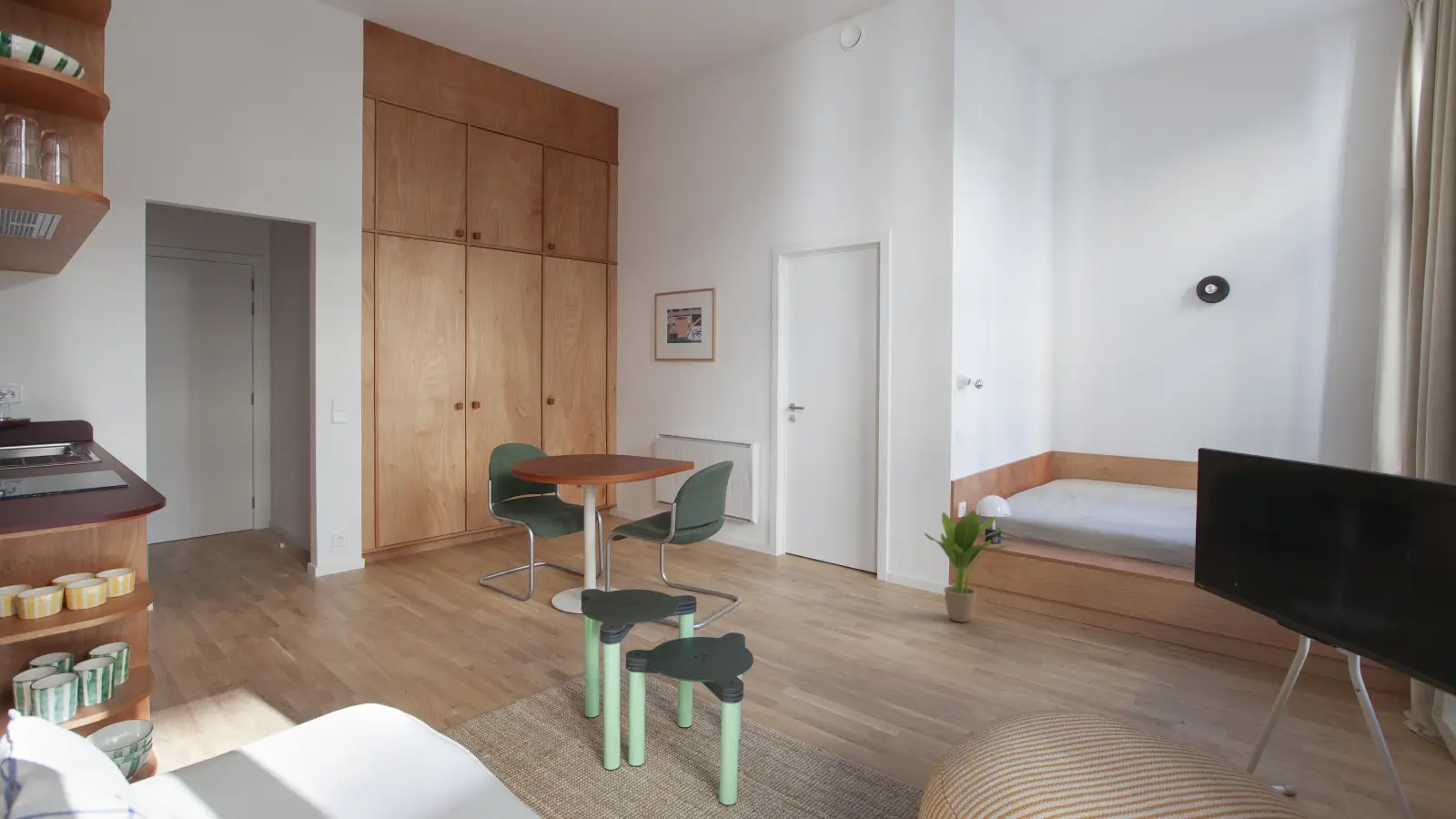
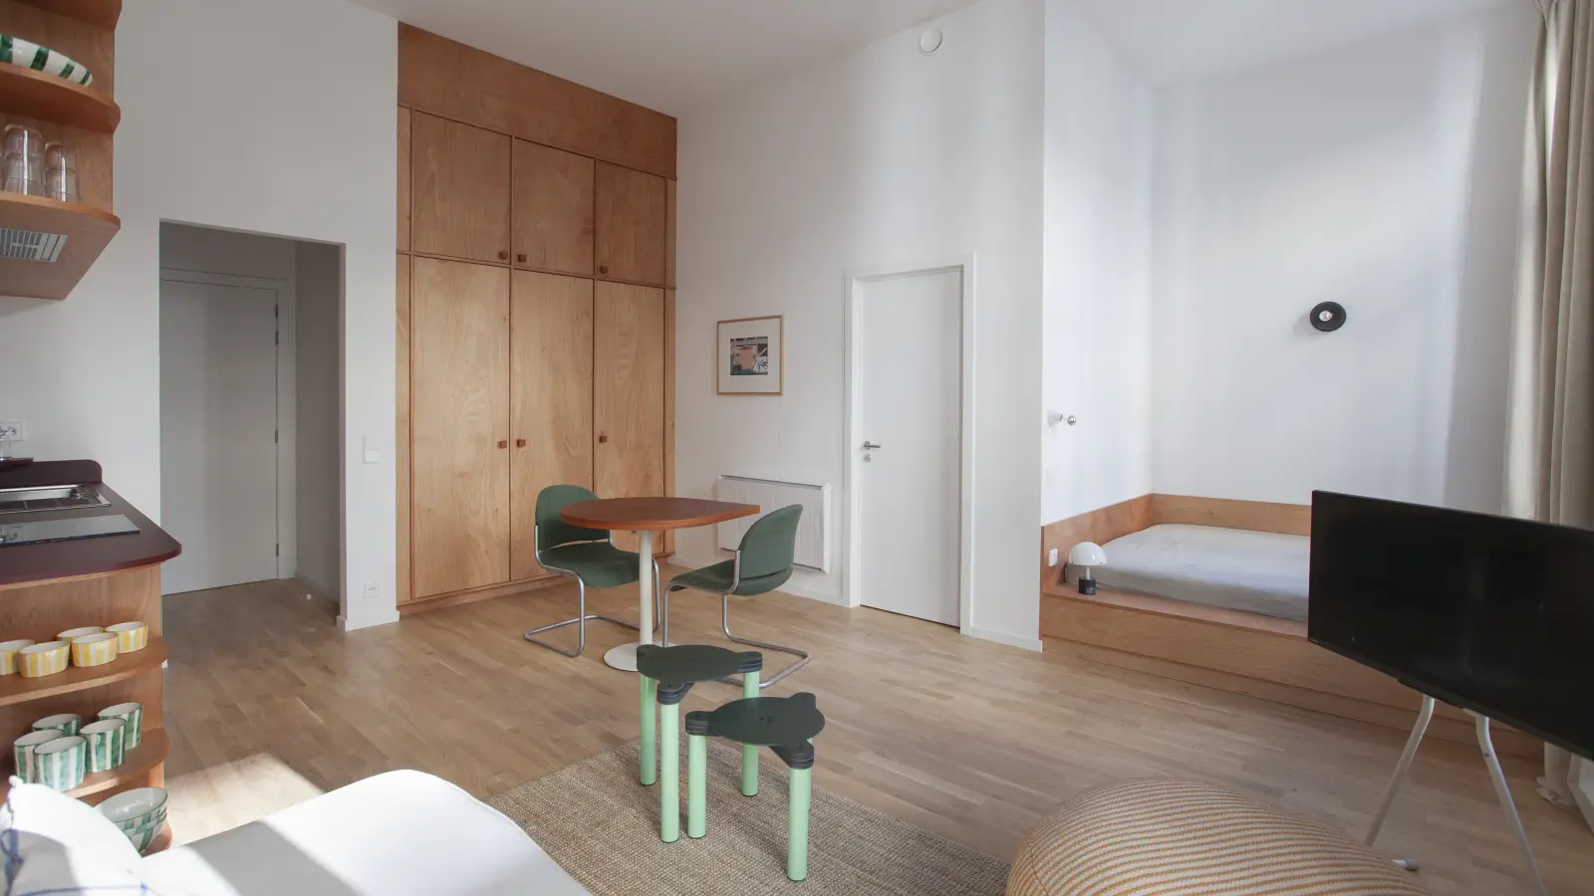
- potted plant (971, 561)
